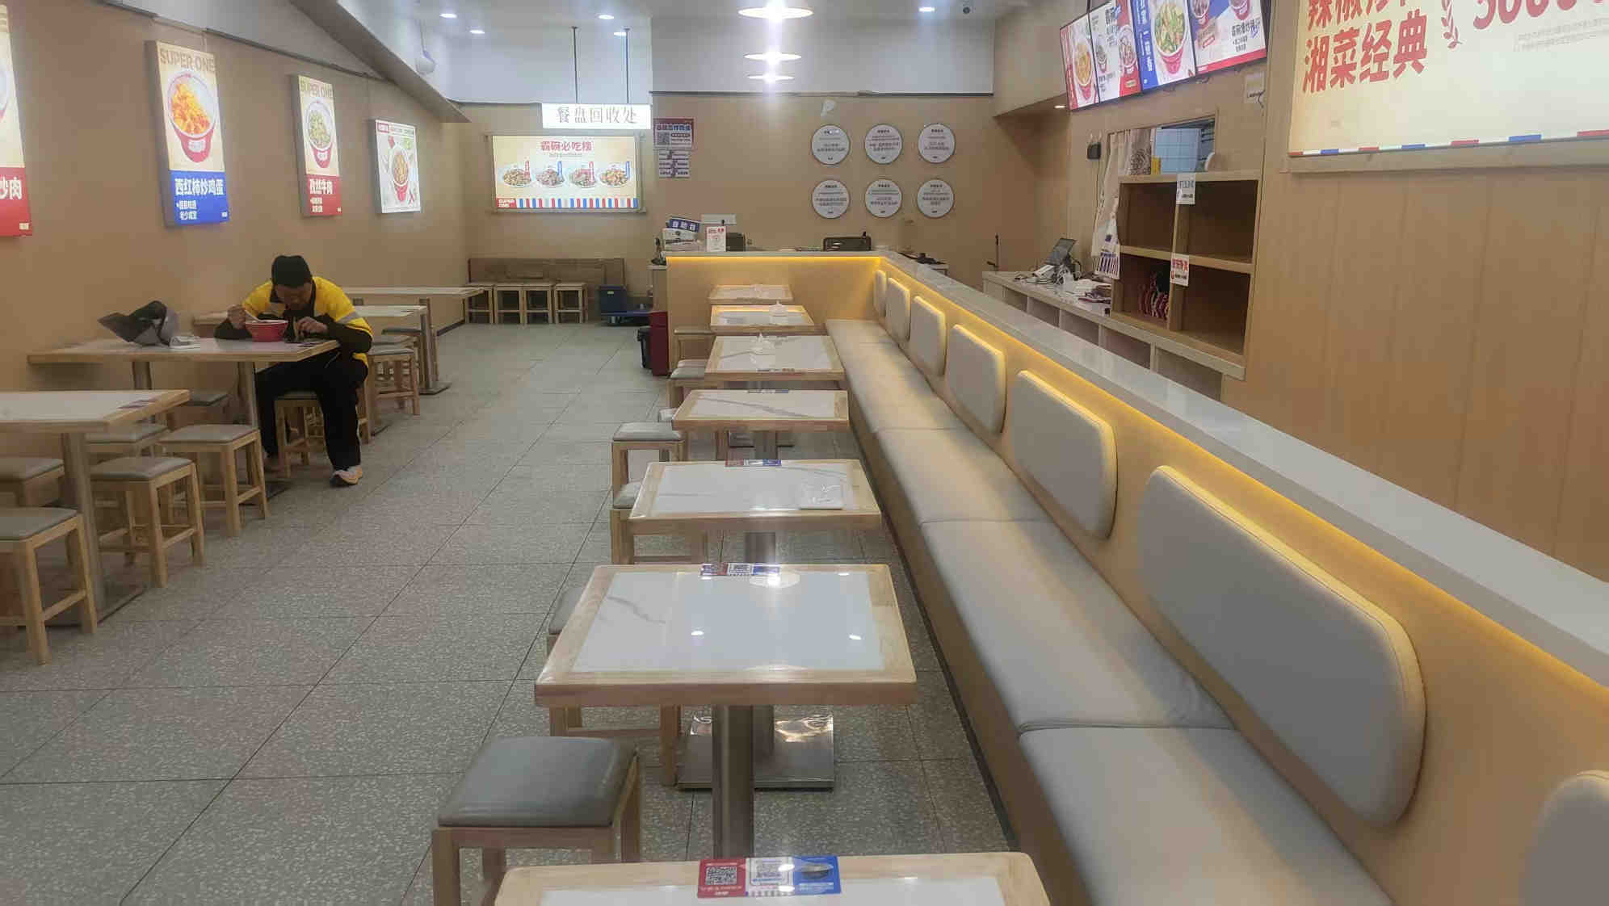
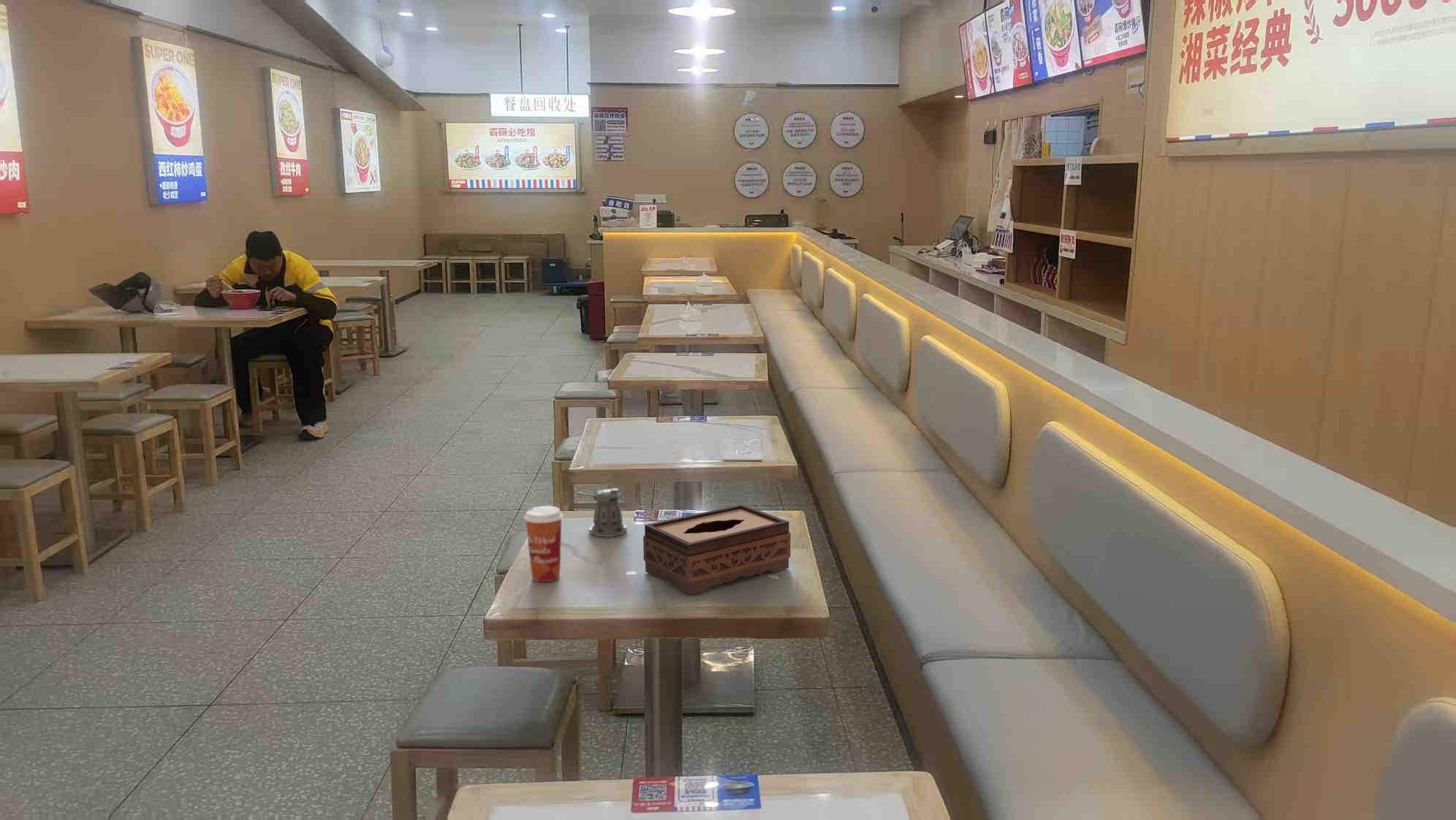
+ tissue box (717, 546)
+ pepper shaker (604, 509)
+ paper cup (545, 544)
